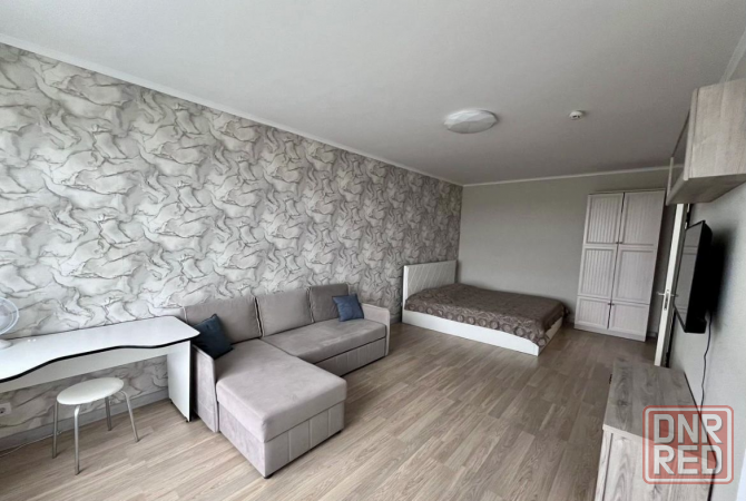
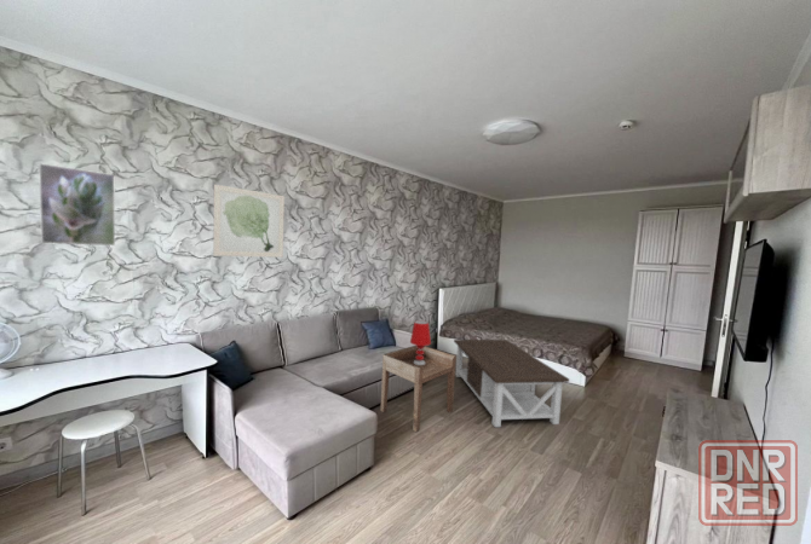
+ coffee table (500, 376)
+ wall art (251, 224)
+ table lamp (420, 341)
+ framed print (79, 207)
+ side table (418, 382)
